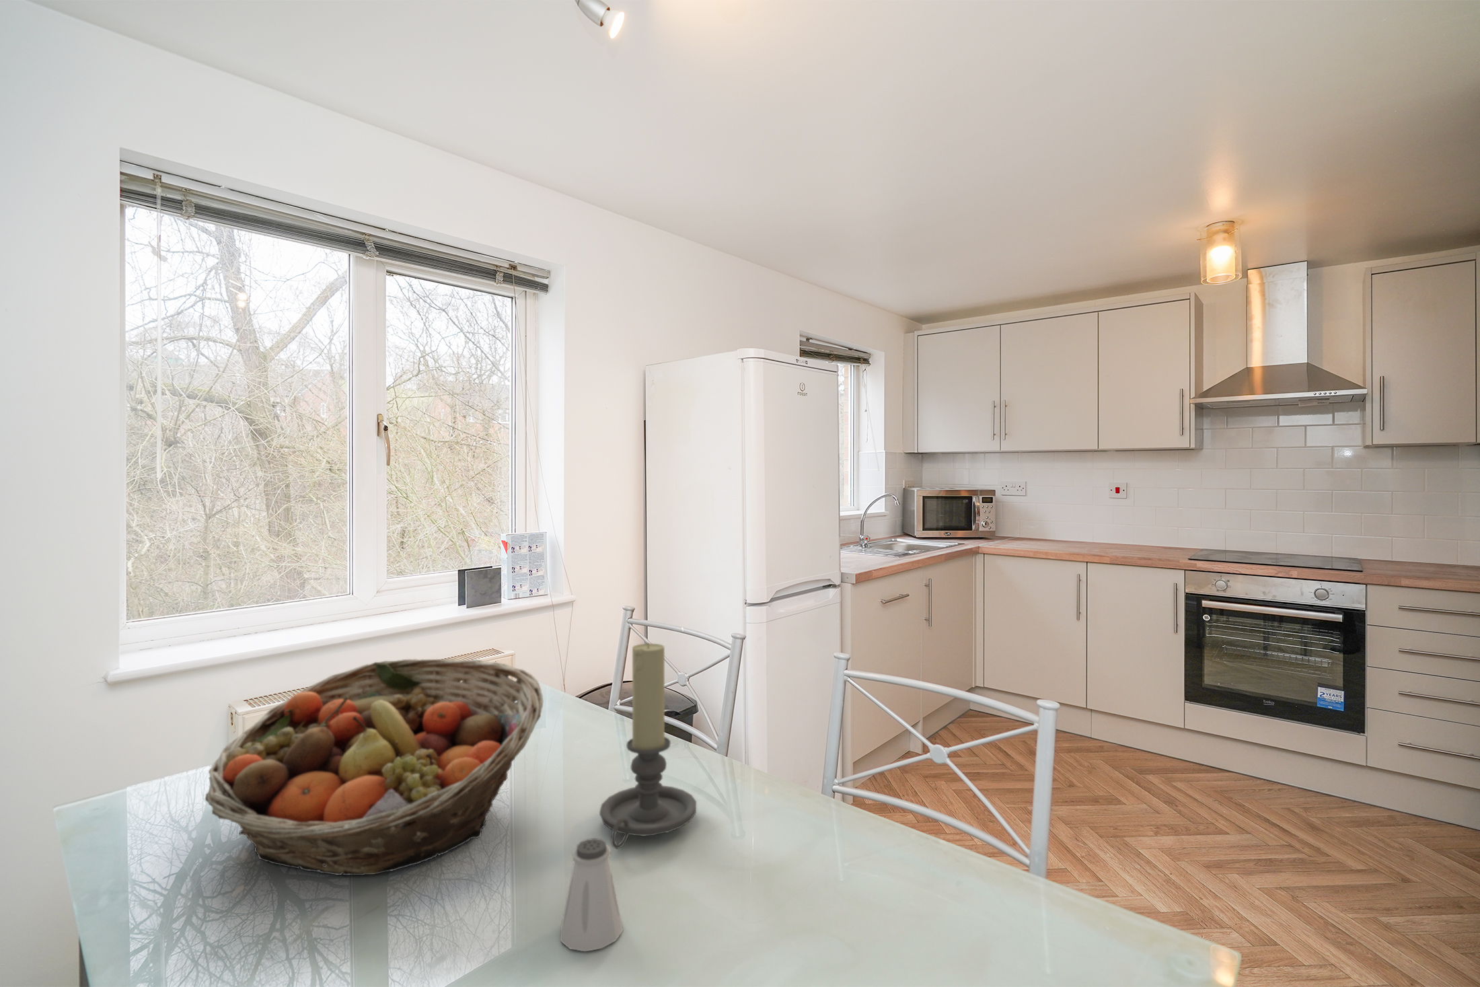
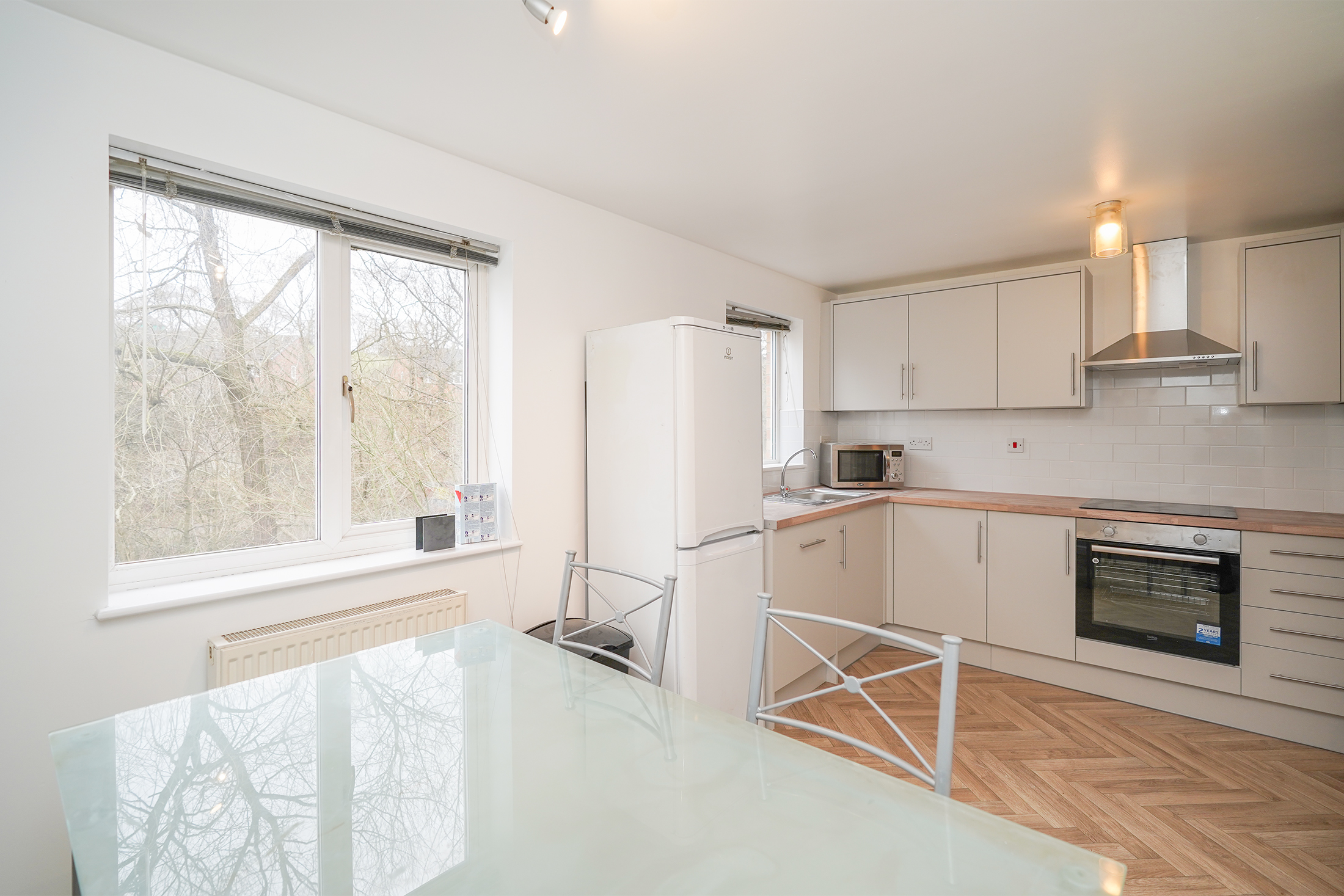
- saltshaker (591, 888)
- candle holder (643, 735)
- fruit basket (387, 752)
